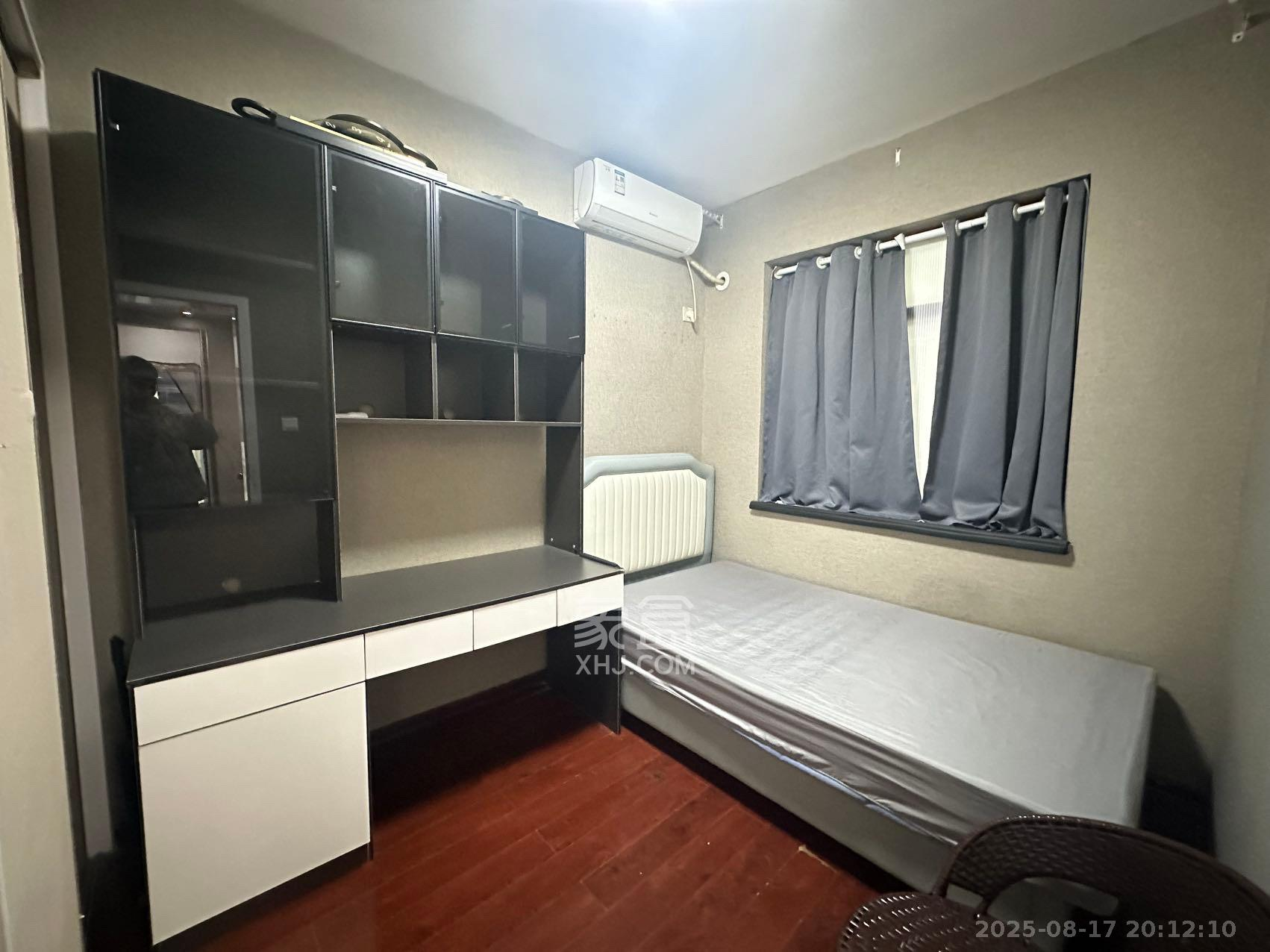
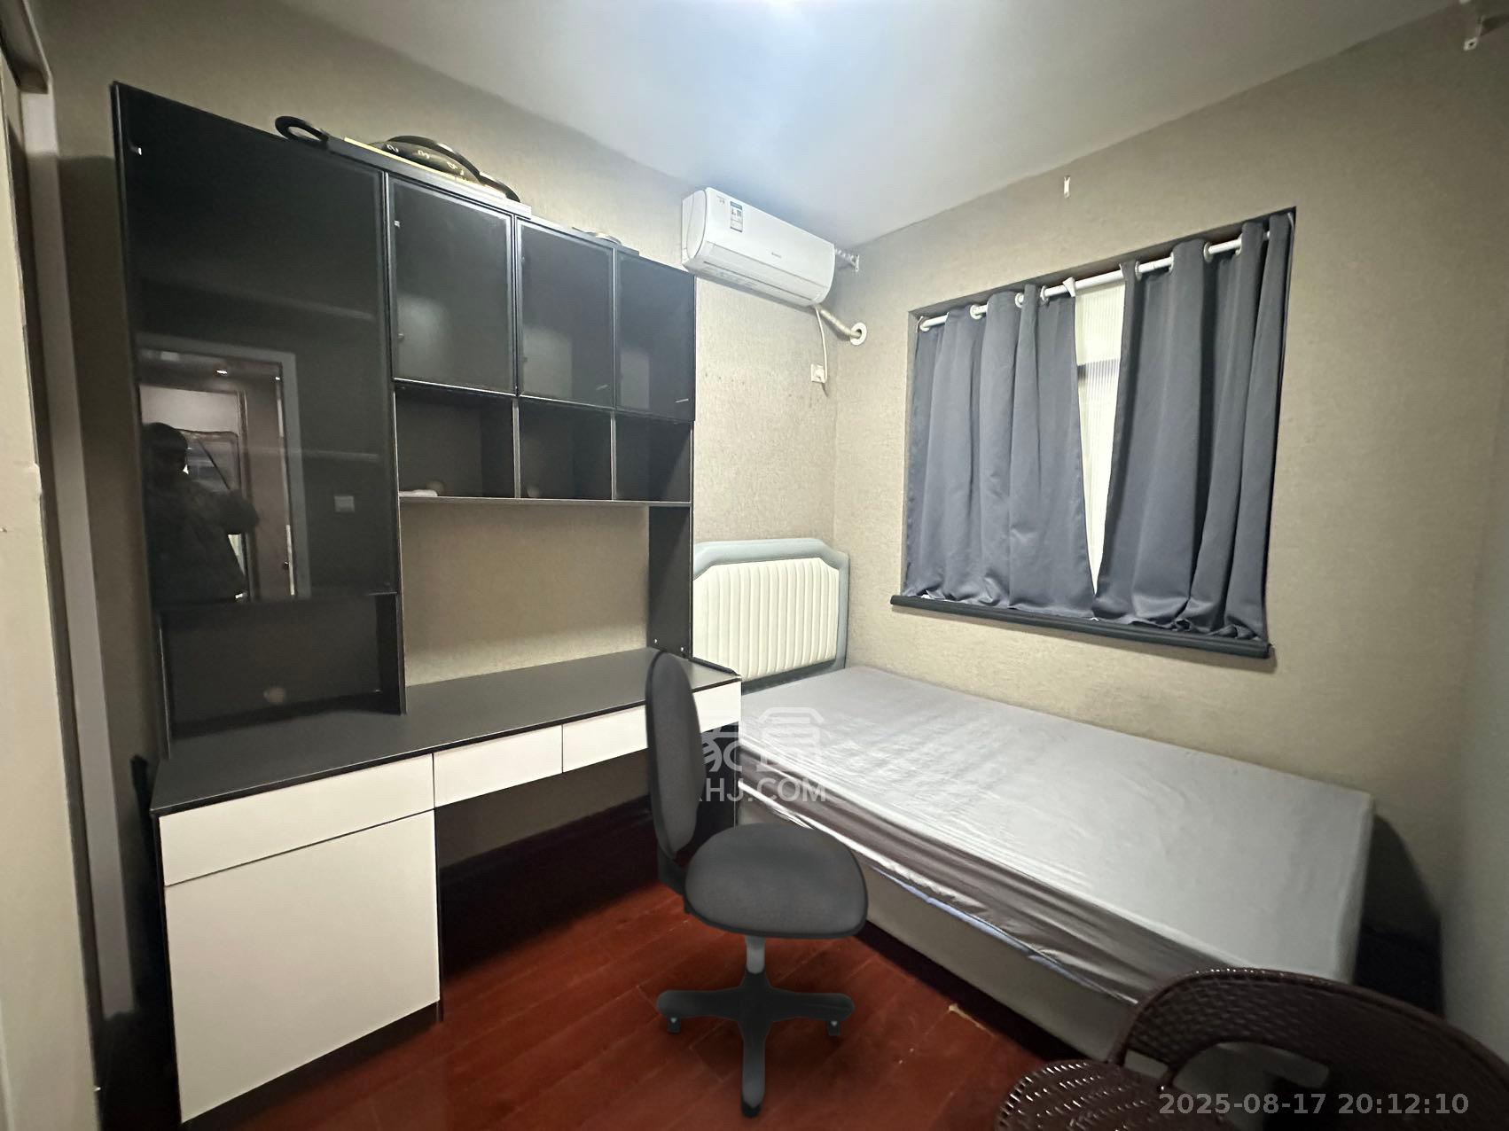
+ office chair (759, 847)
